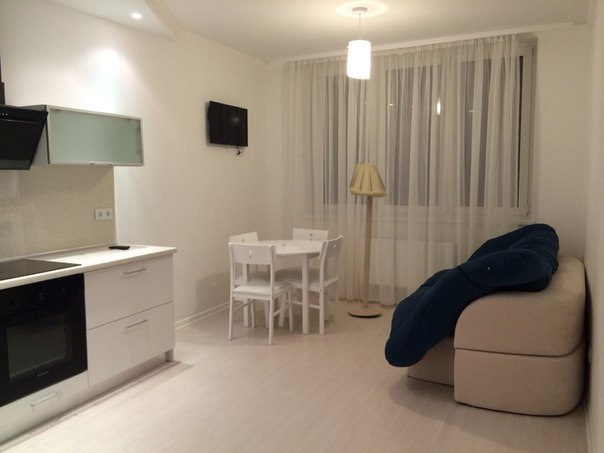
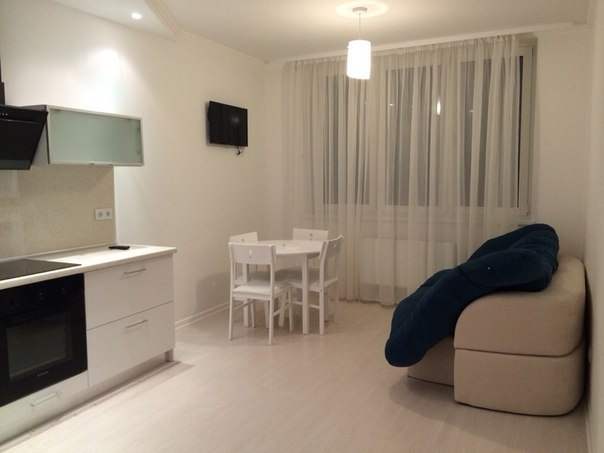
- floor lamp (367, 236)
